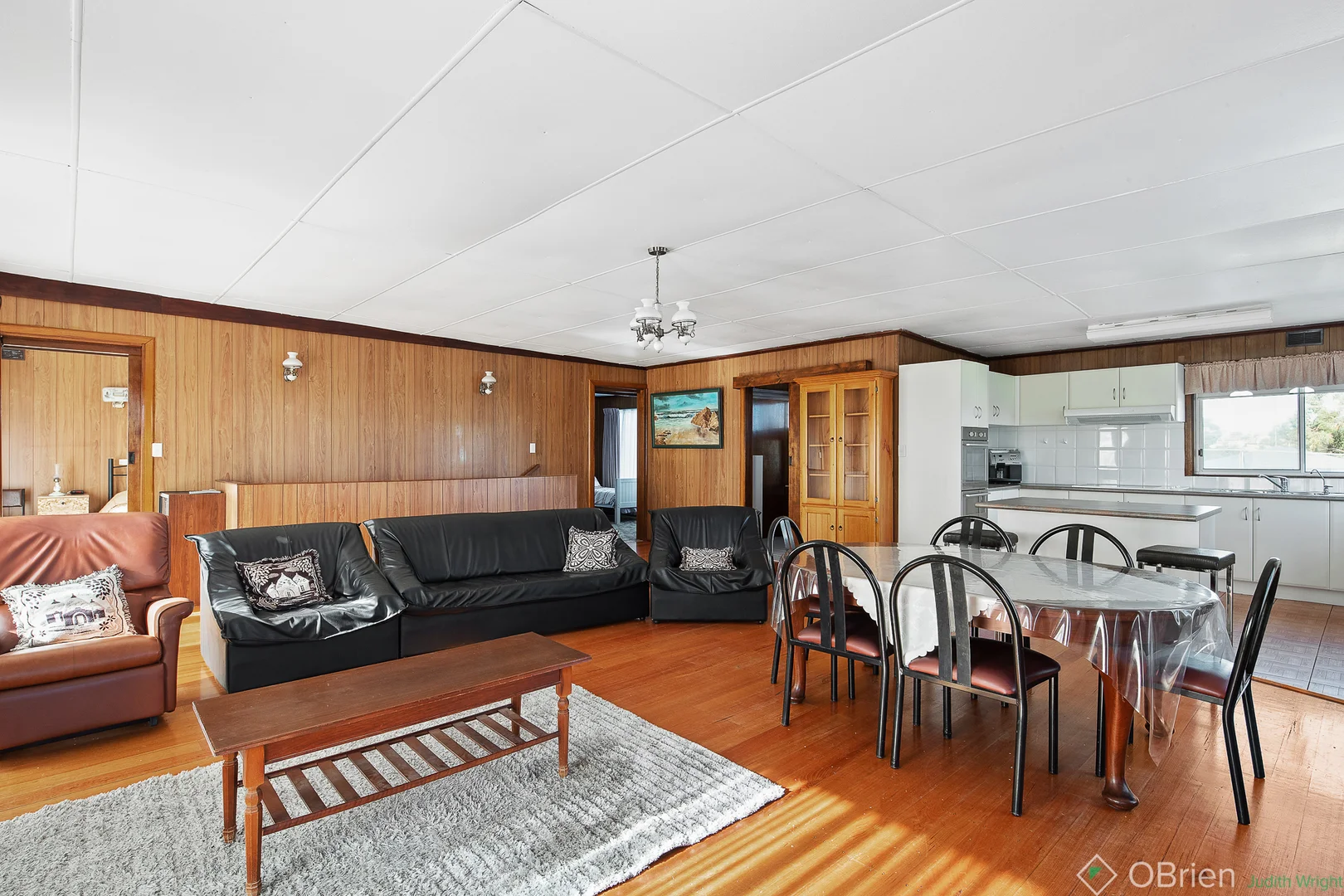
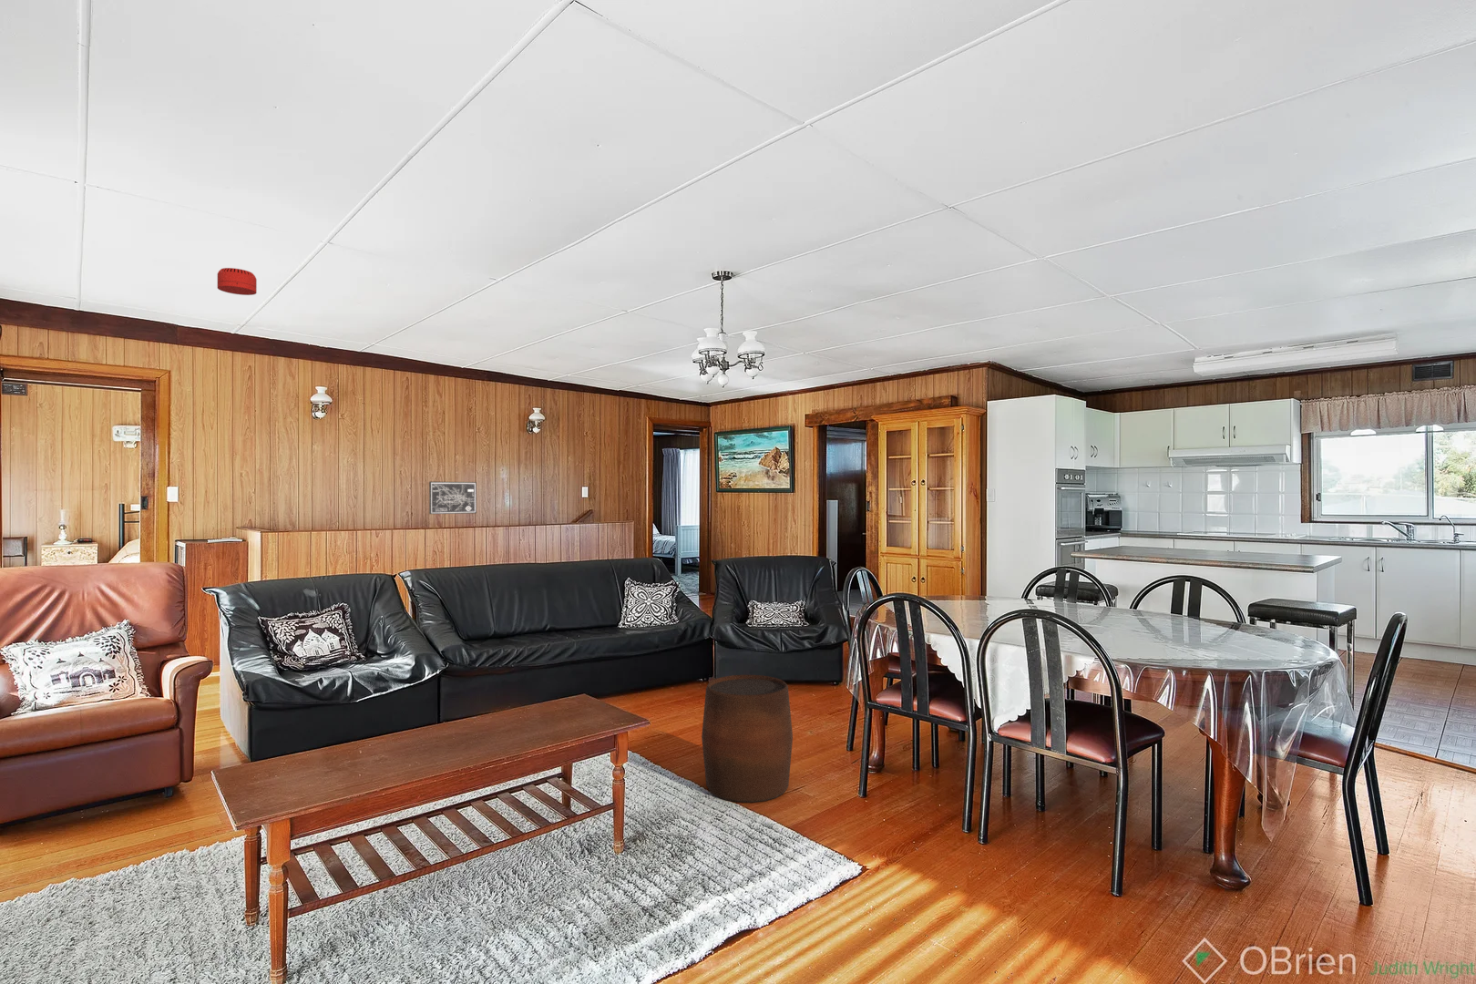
+ stool (747, 735)
+ smoke detector (237, 281)
+ wall art (452, 497)
